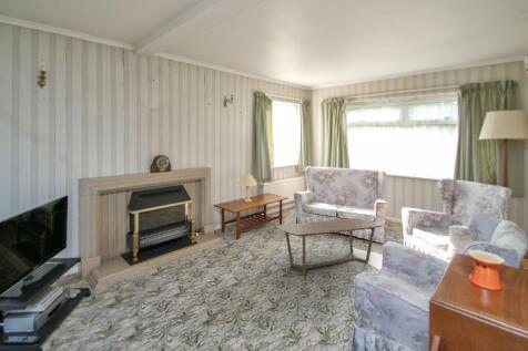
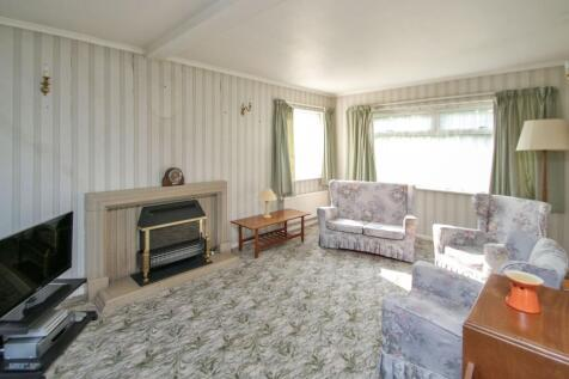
- coffee table (329, 233)
